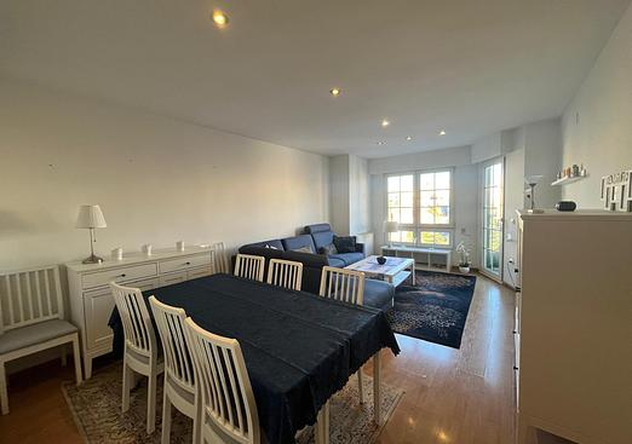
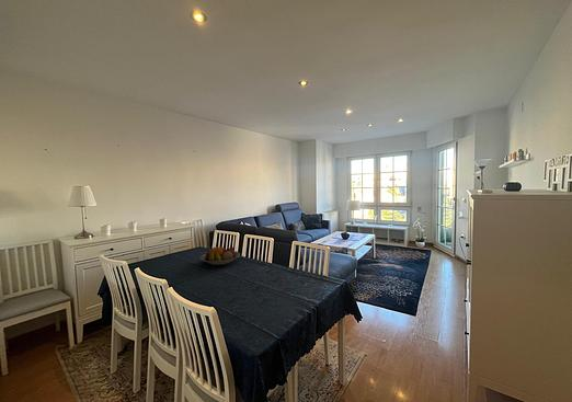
+ fruit bowl (220, 253)
